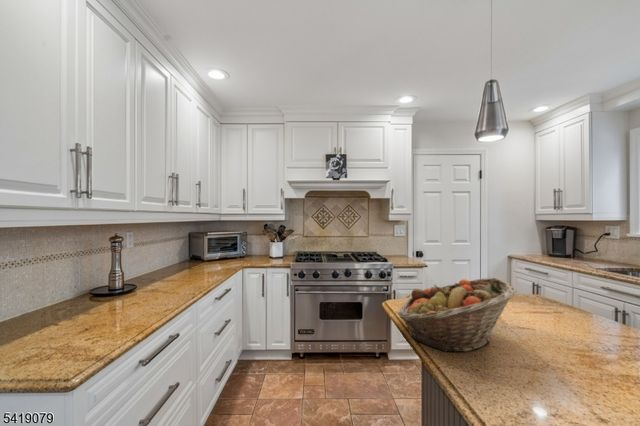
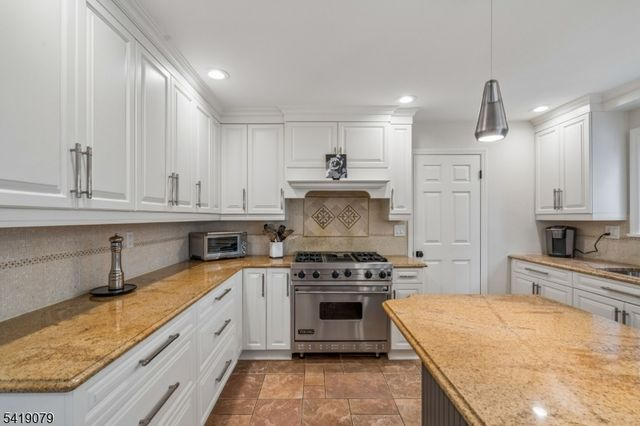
- fruit basket (453, 306)
